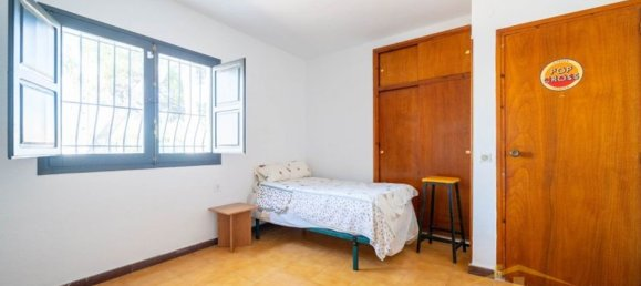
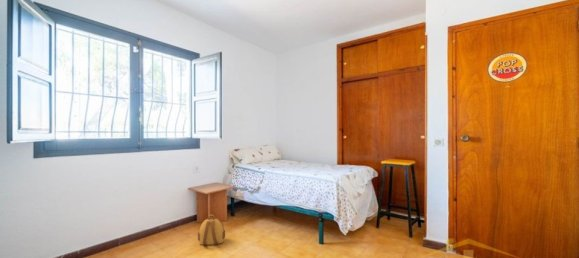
+ backpack (211, 229)
